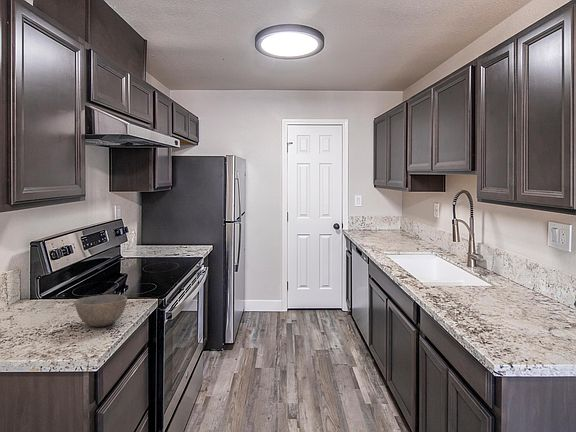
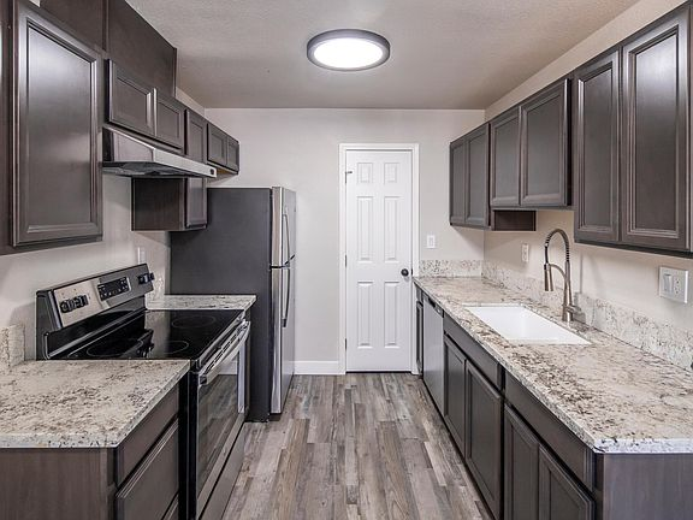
- bowl (101, 312)
